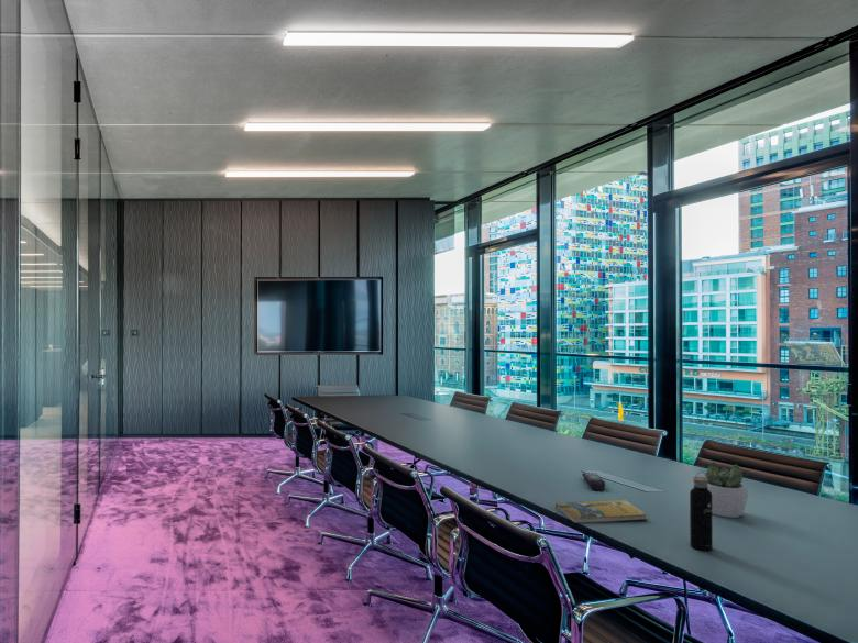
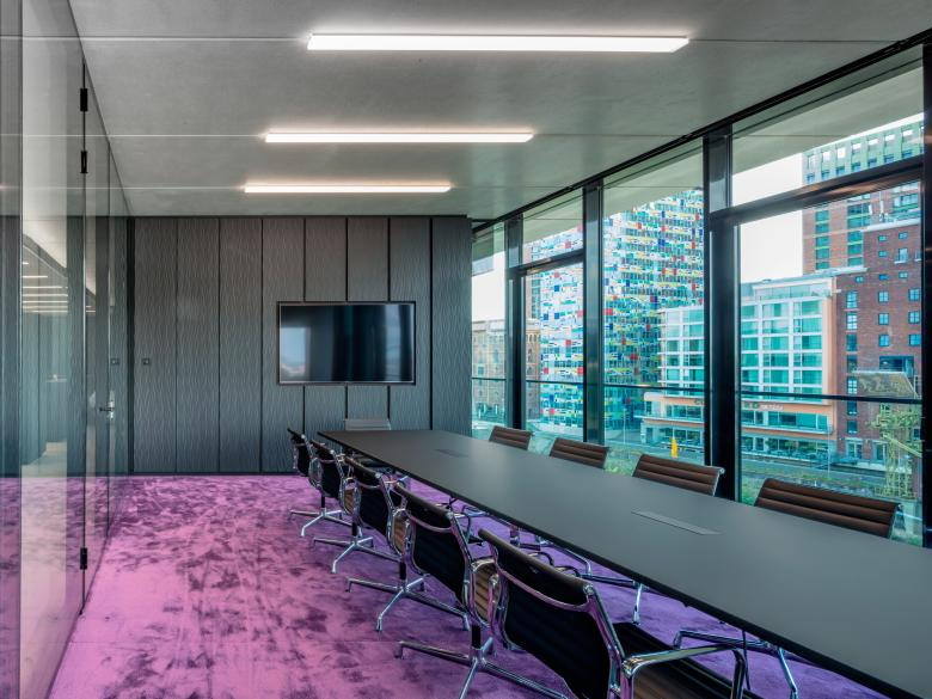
- succulent plant (724, 488)
- remote control (593, 479)
- water bottle (701, 509)
- booklet (600, 510)
